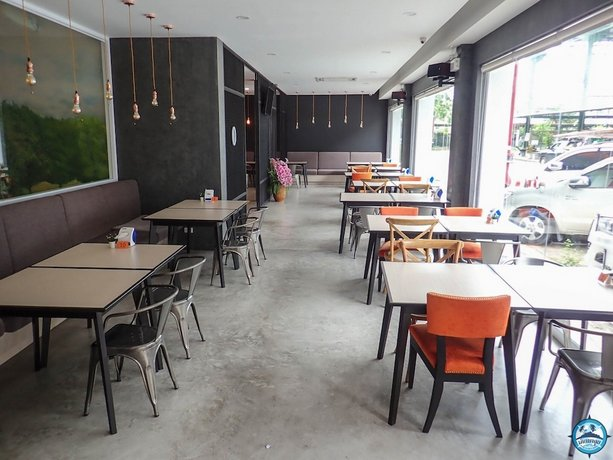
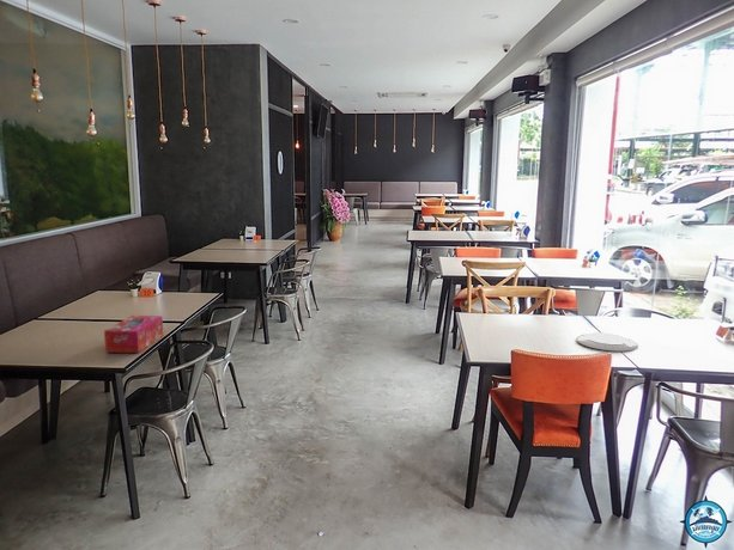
+ tissue box (134, 332)
+ plate (606, 340)
